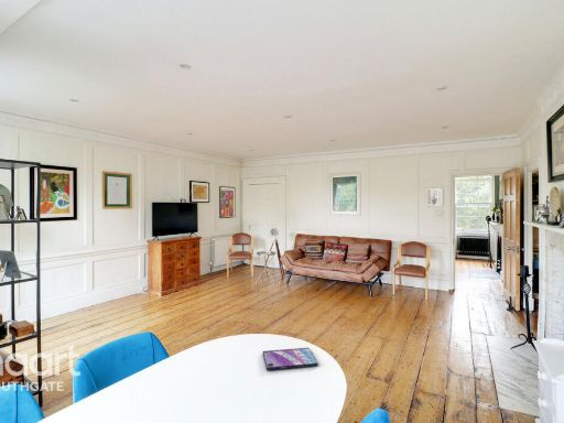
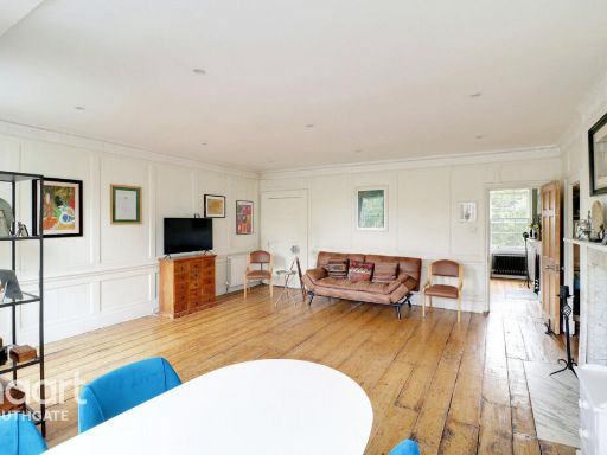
- video game case (289, 358)
